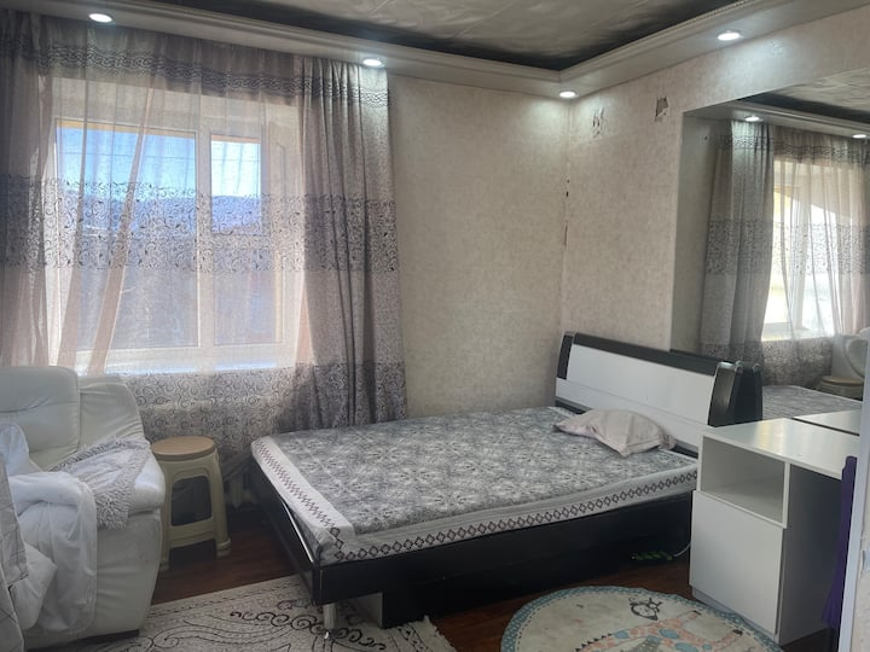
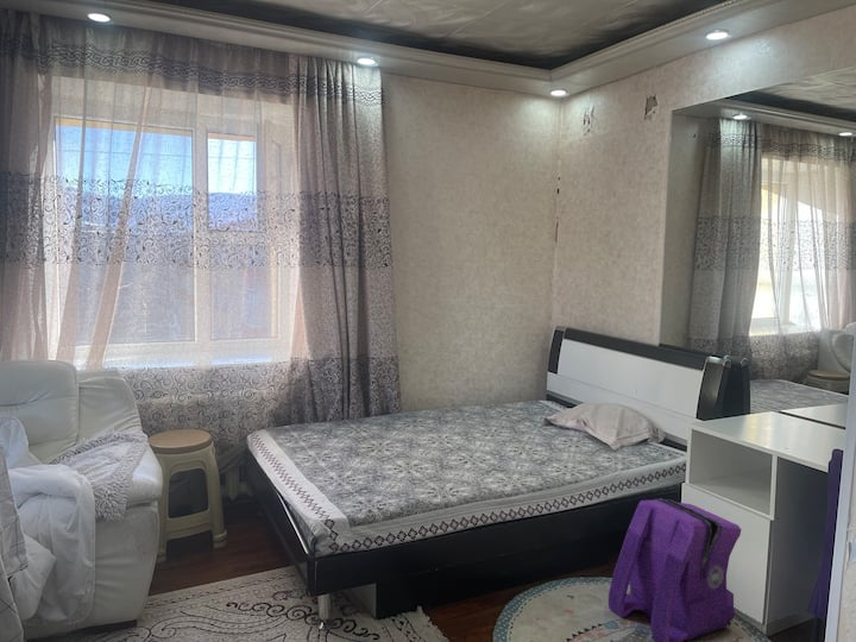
+ backpack (678, 564)
